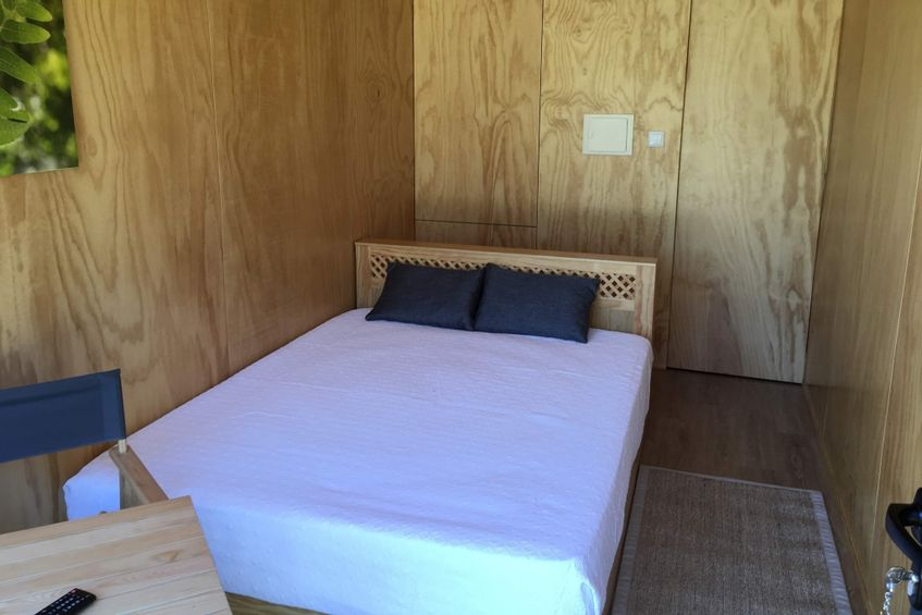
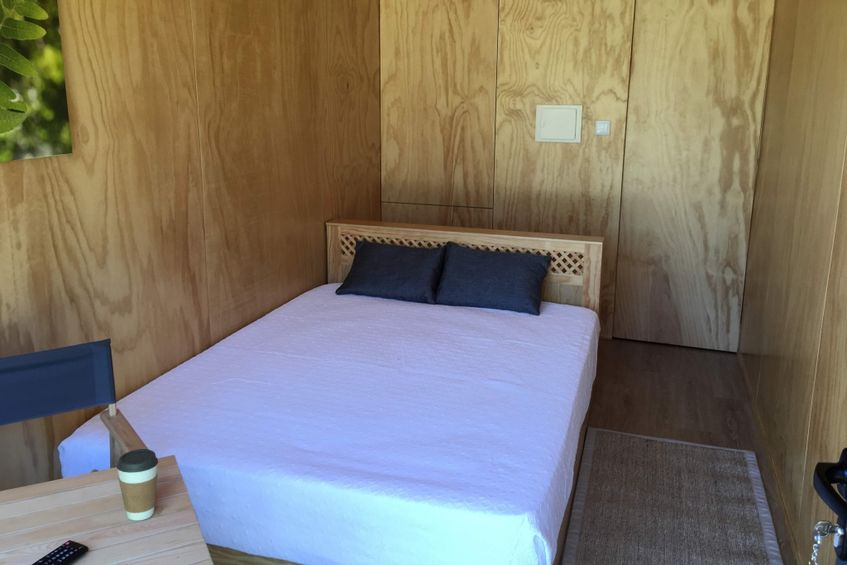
+ coffee cup (138, 485)
